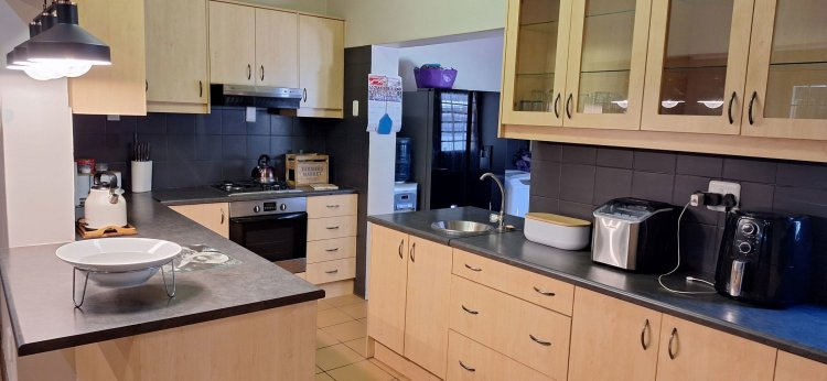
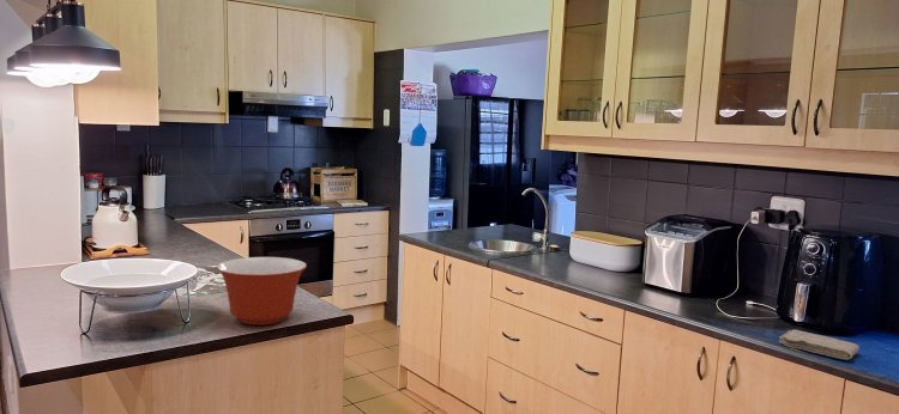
+ washcloth (819, 342)
+ mixing bowl (261, 292)
